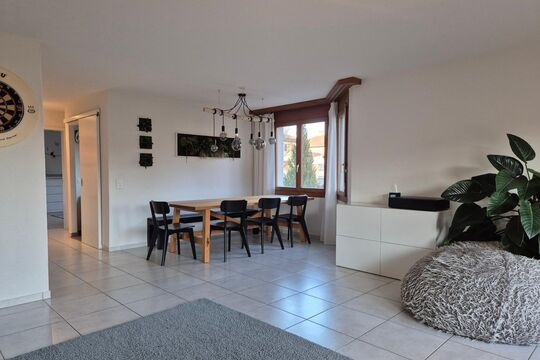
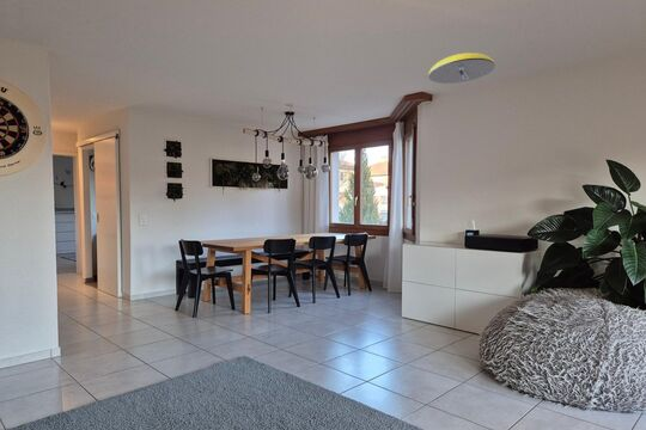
+ ceiling light (461, 66)
